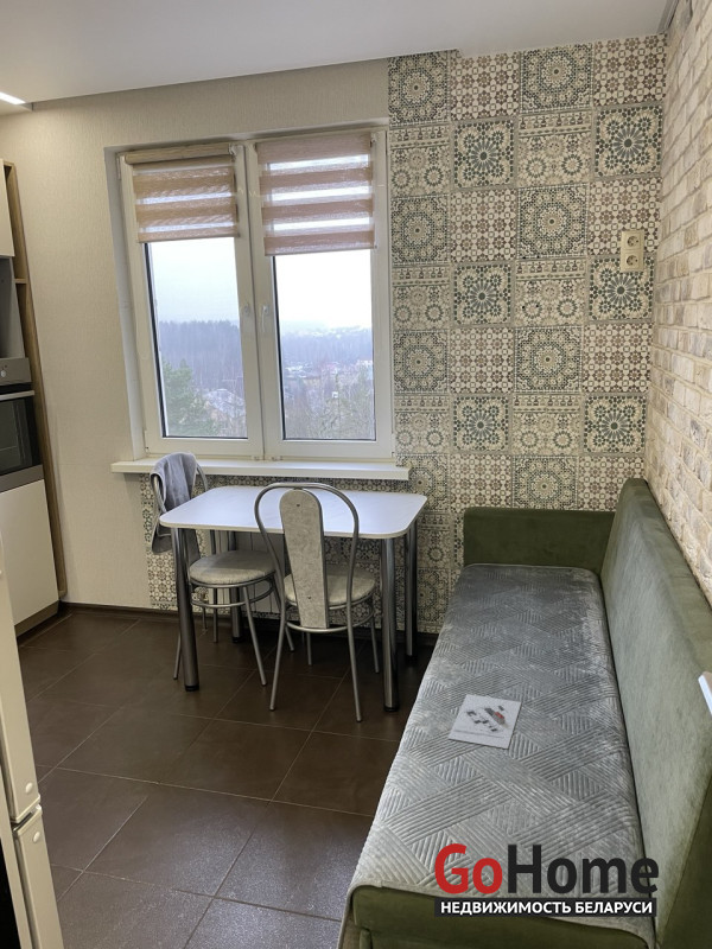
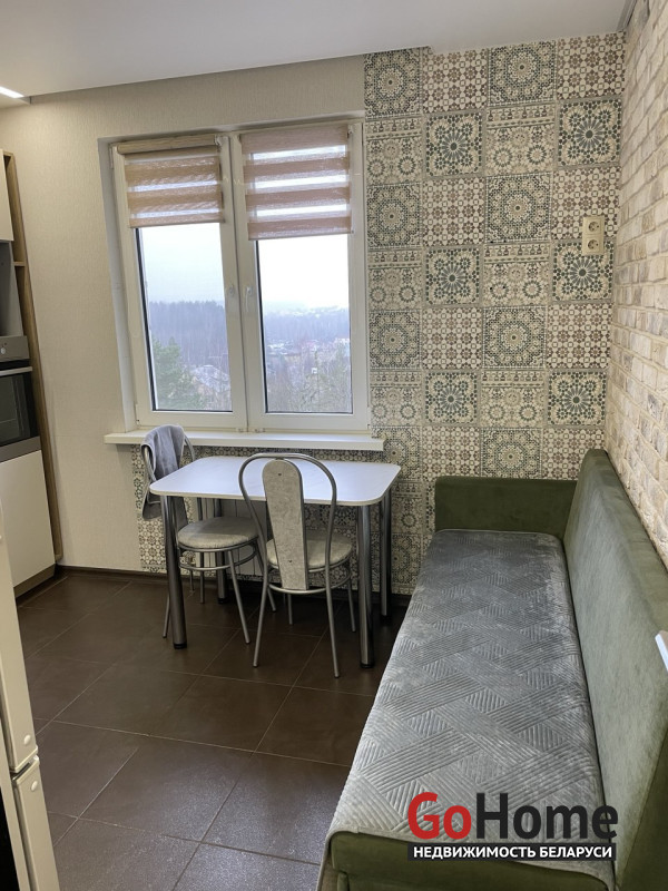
- architectural model (485, 715)
